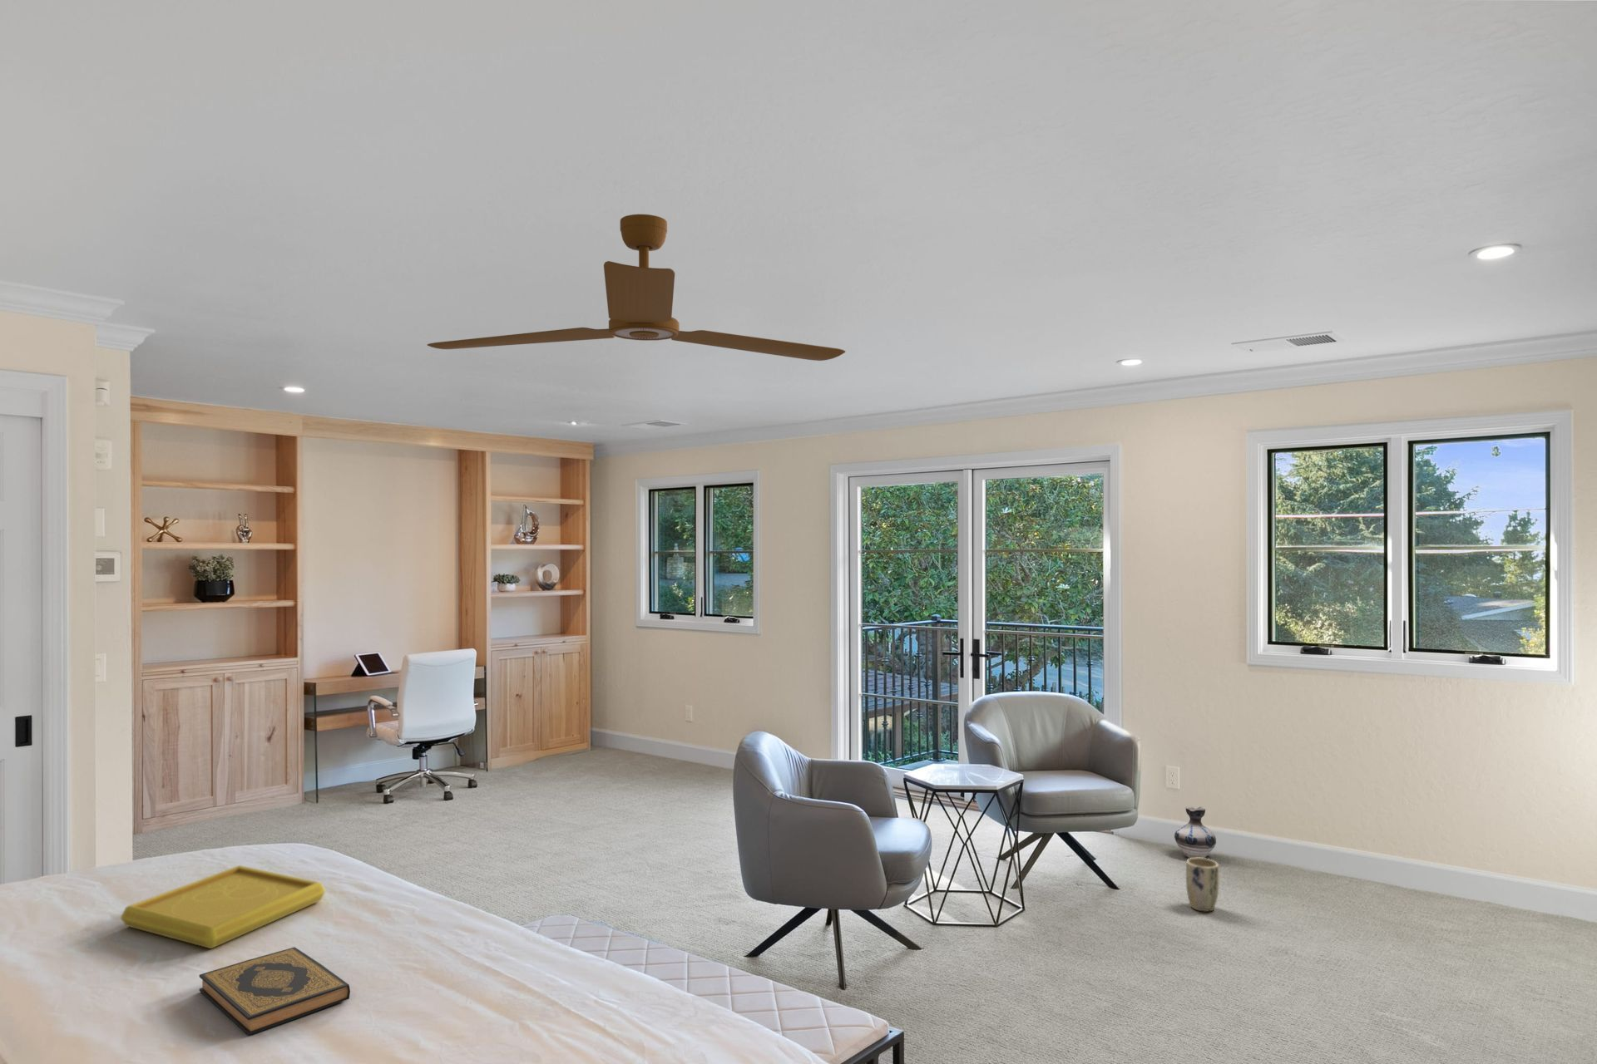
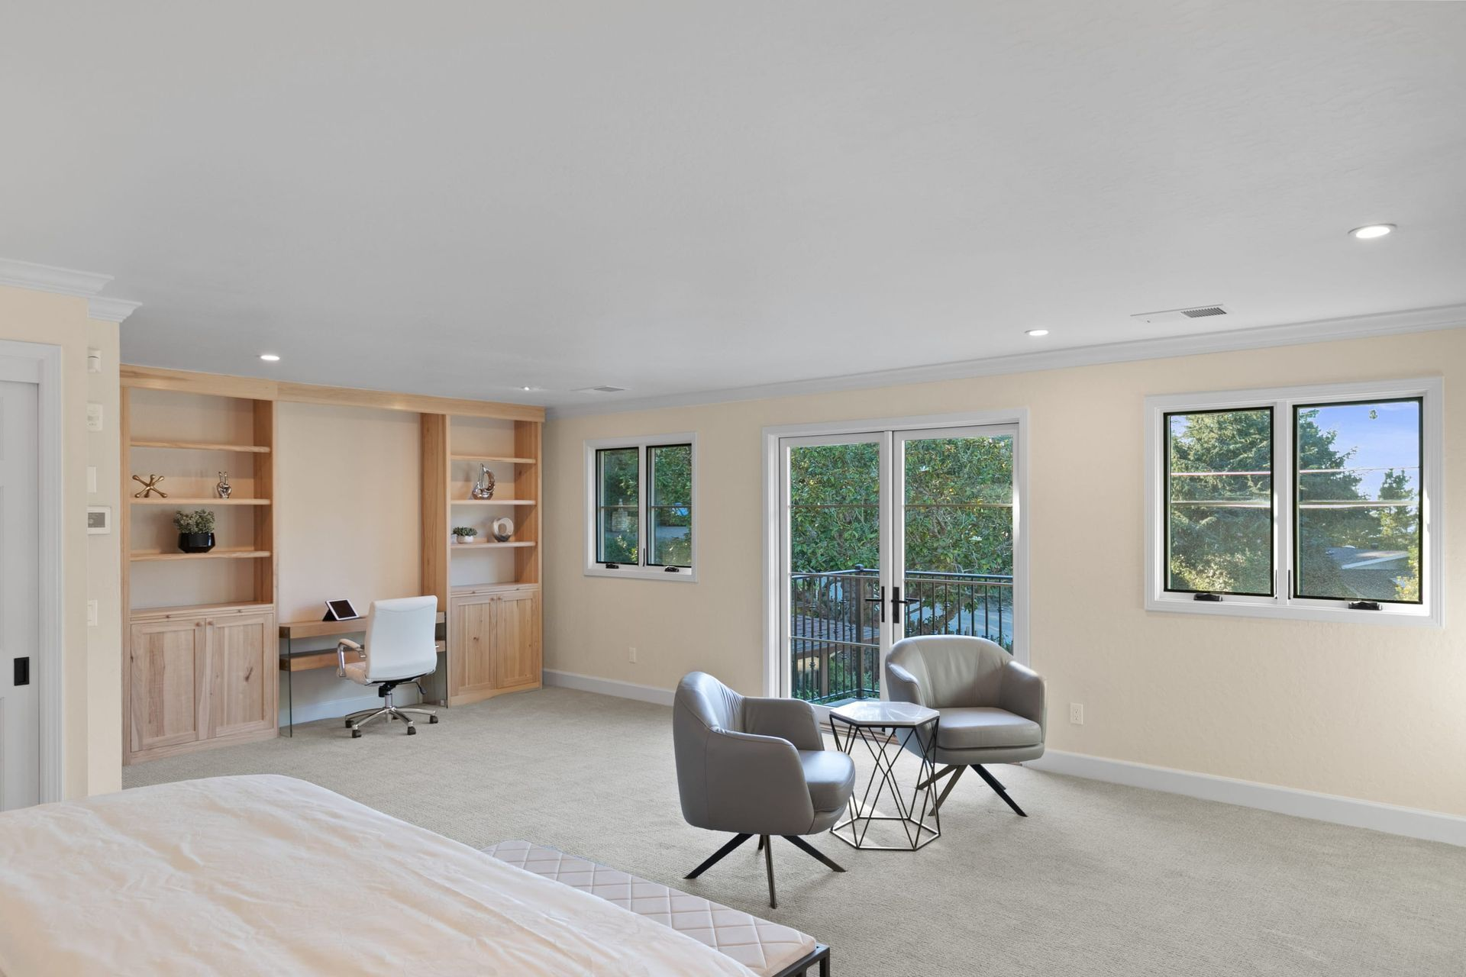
- ceramic jug (1195, 831)
- serving tray (226, 902)
- plant pot (1201, 885)
- hardback book (273, 987)
- ceiling fan (642, 265)
